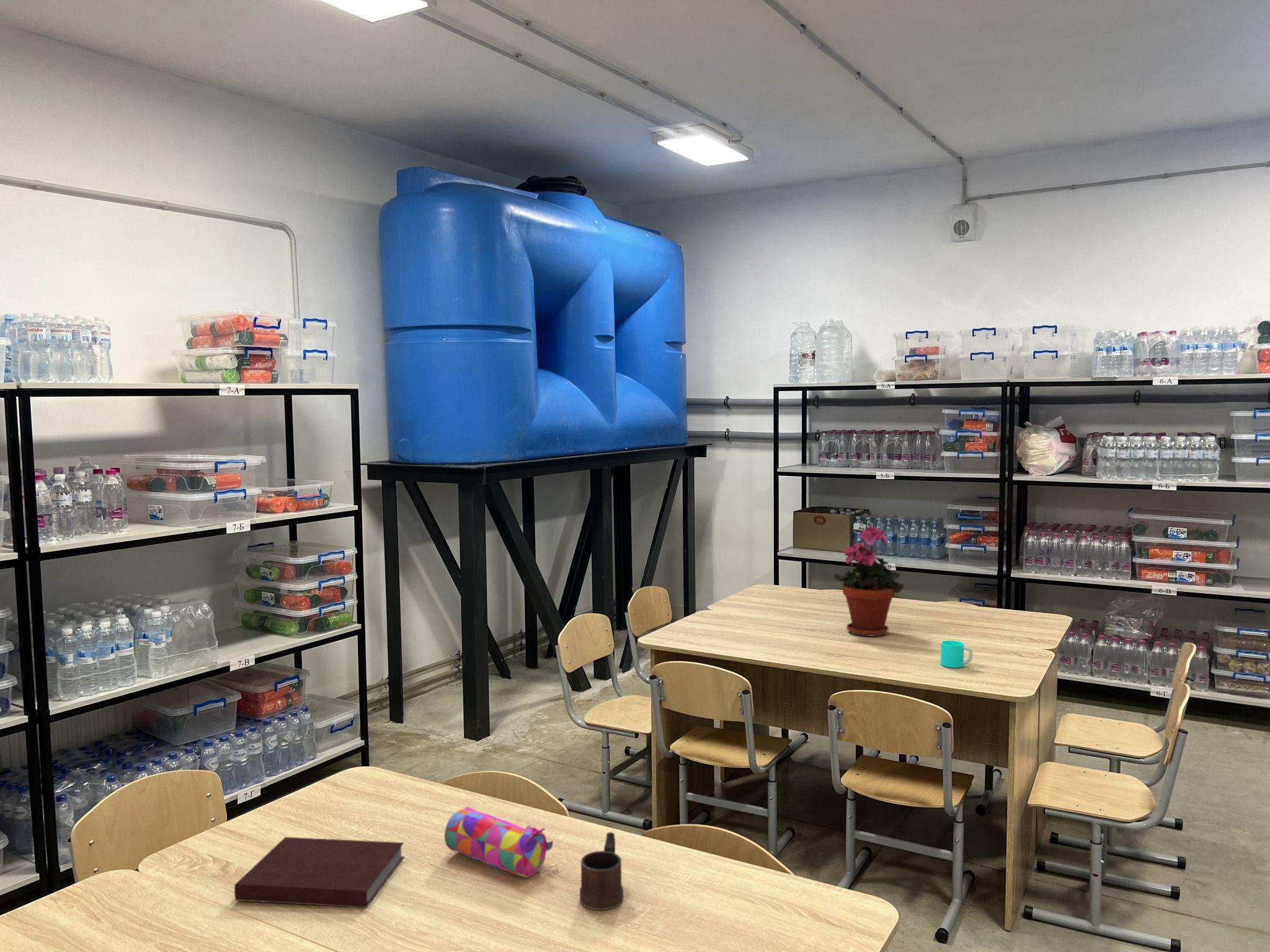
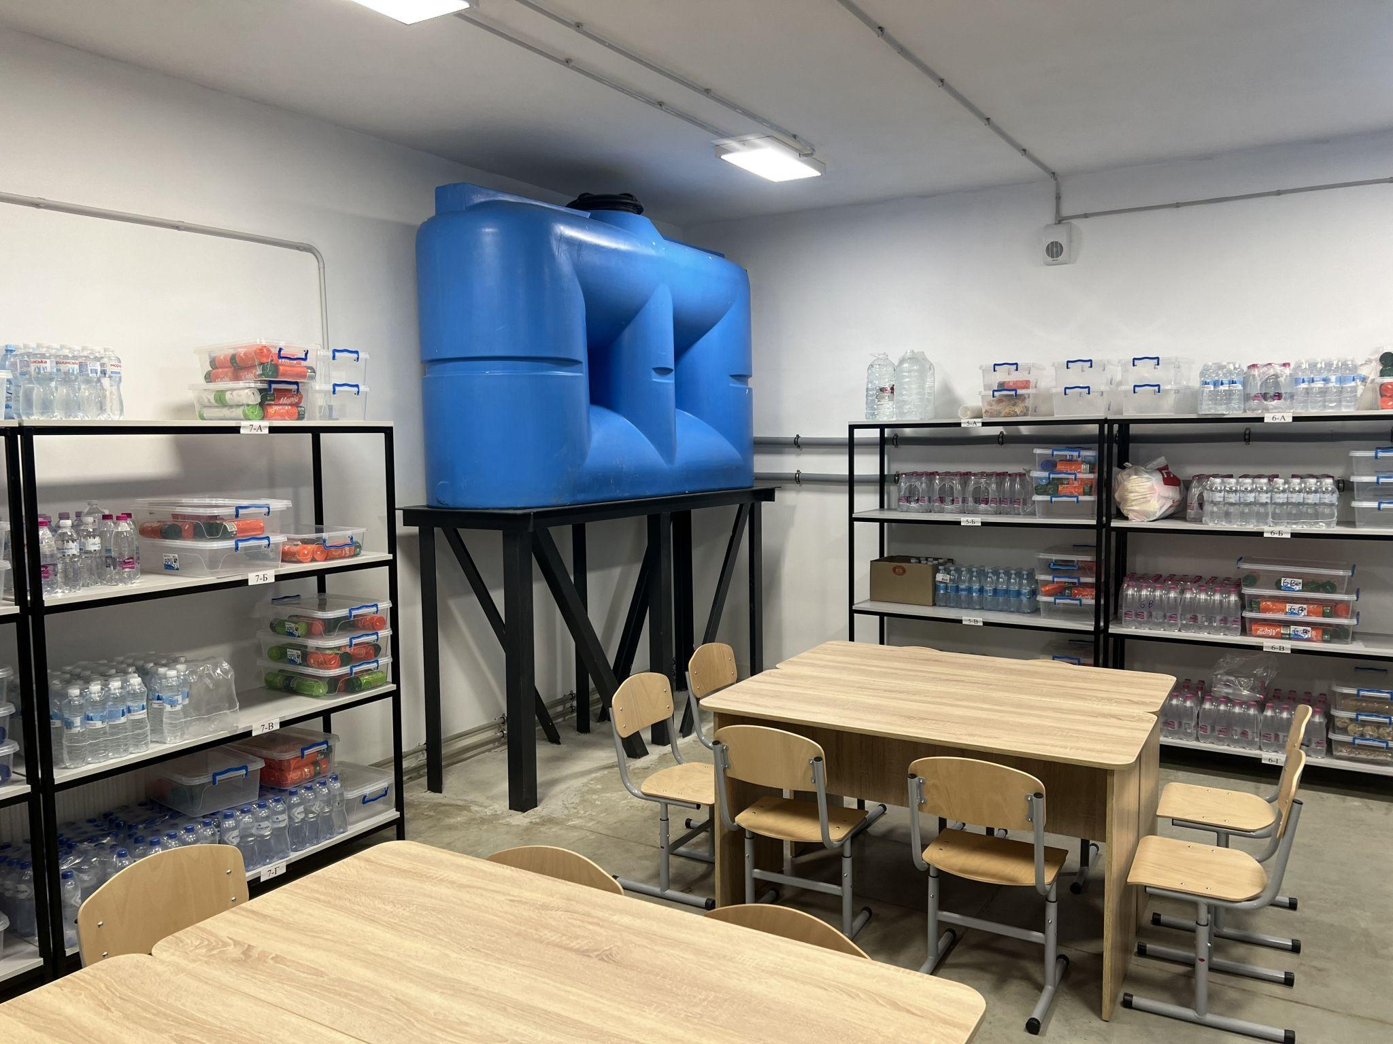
- cup (956, 654)
- notebook (323, 870)
- mug (604, 868)
- potted plant (868, 579)
- pencil case (497, 839)
